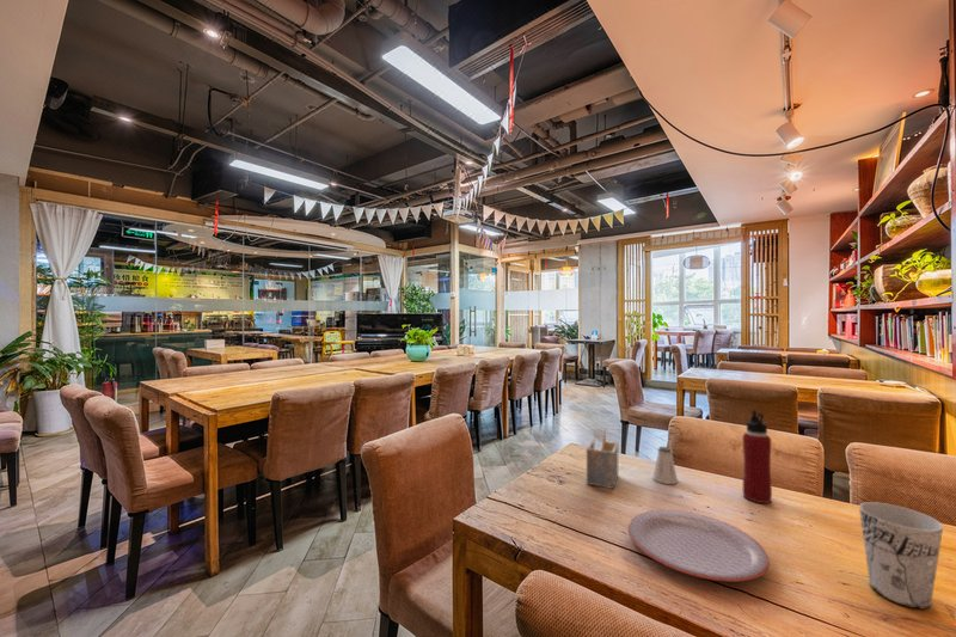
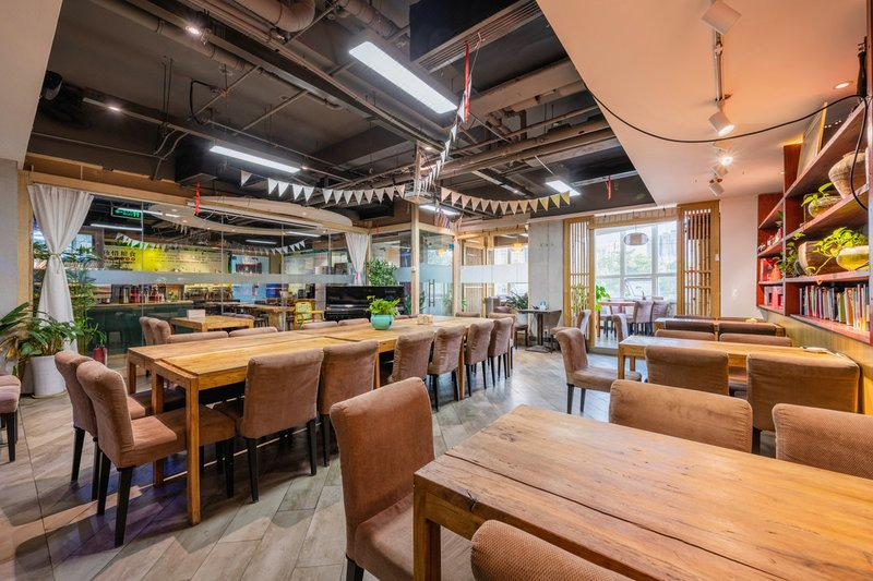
- saltshaker (664, 464)
- napkin holder (602, 457)
- water bottle (756, 454)
- cup (899, 555)
- plate (693, 544)
